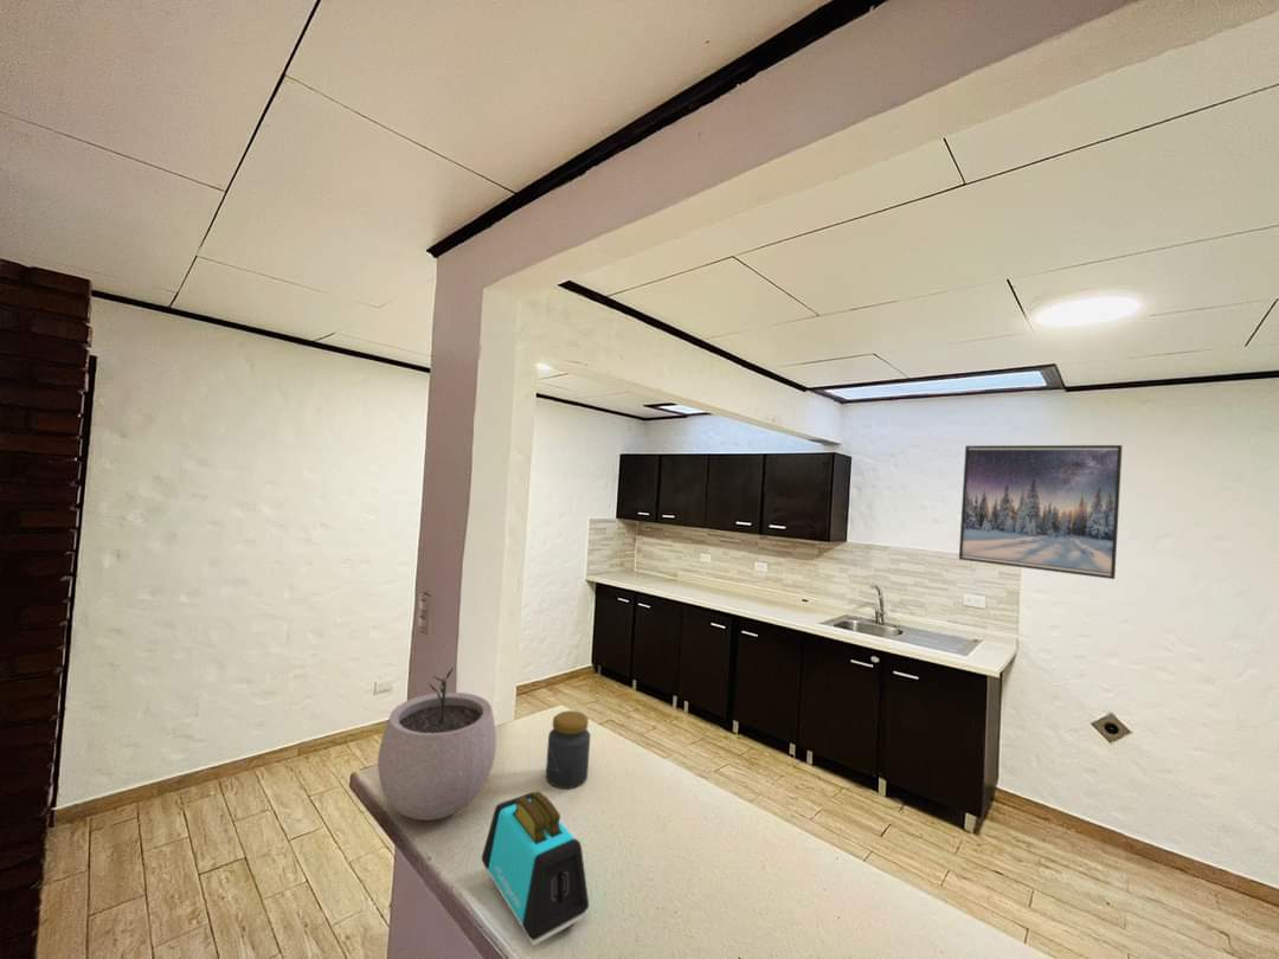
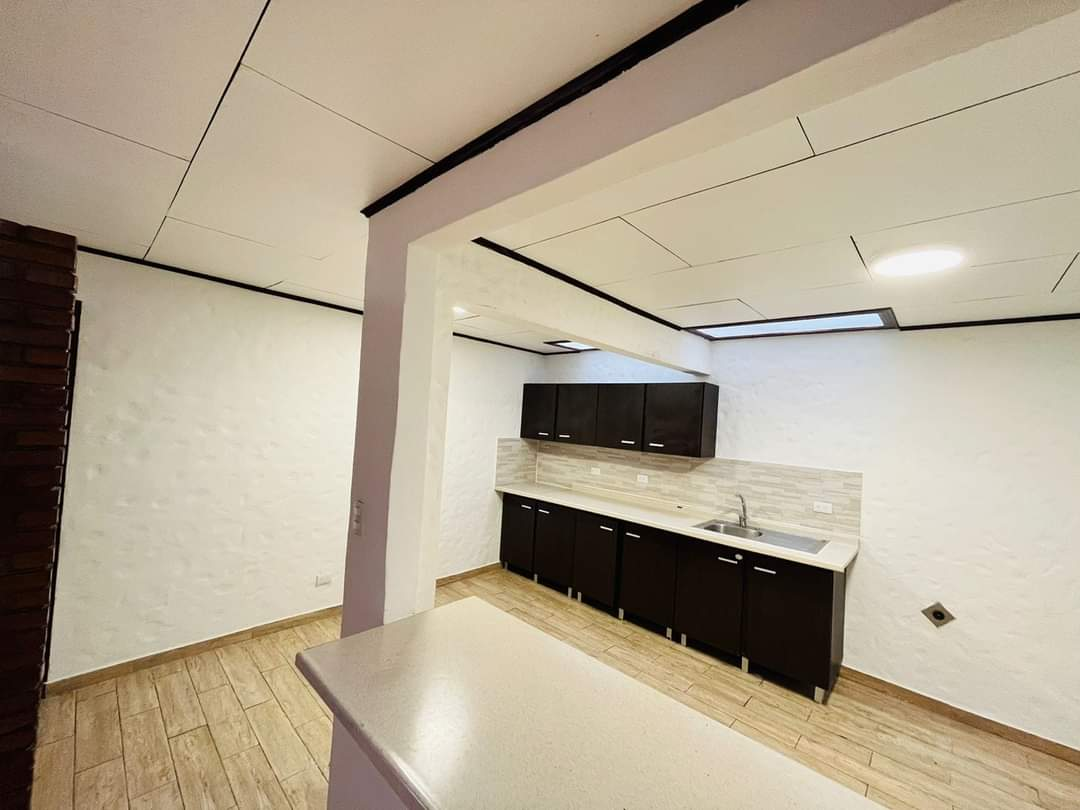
- plant pot (439, 738)
- toaster (534, 851)
- jar (568, 747)
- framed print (1034, 507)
